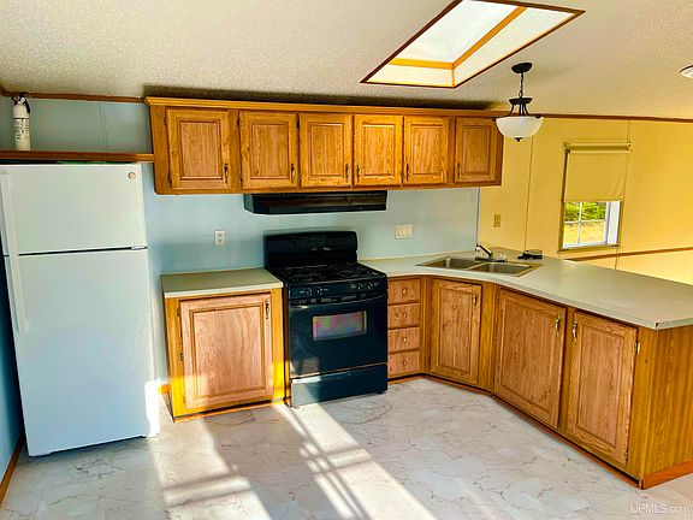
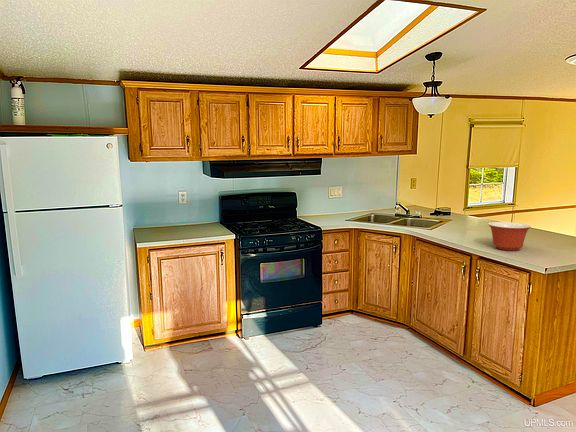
+ mixing bowl (508, 236)
